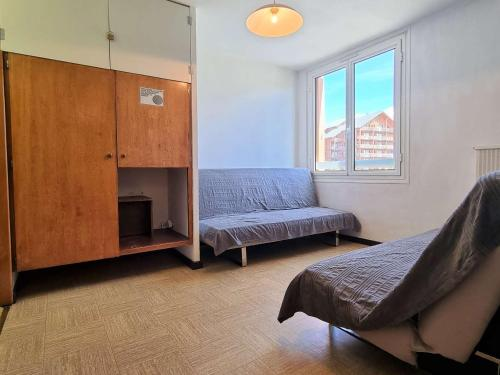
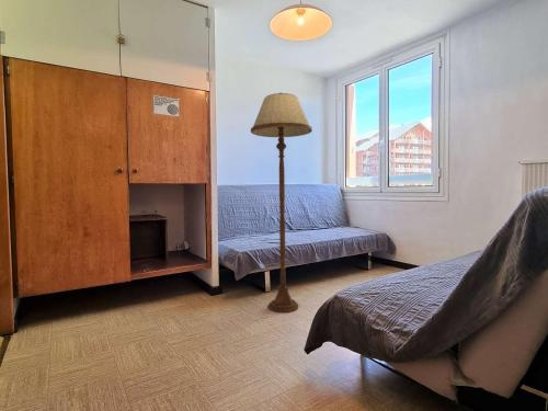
+ floor lamp (282, 201)
